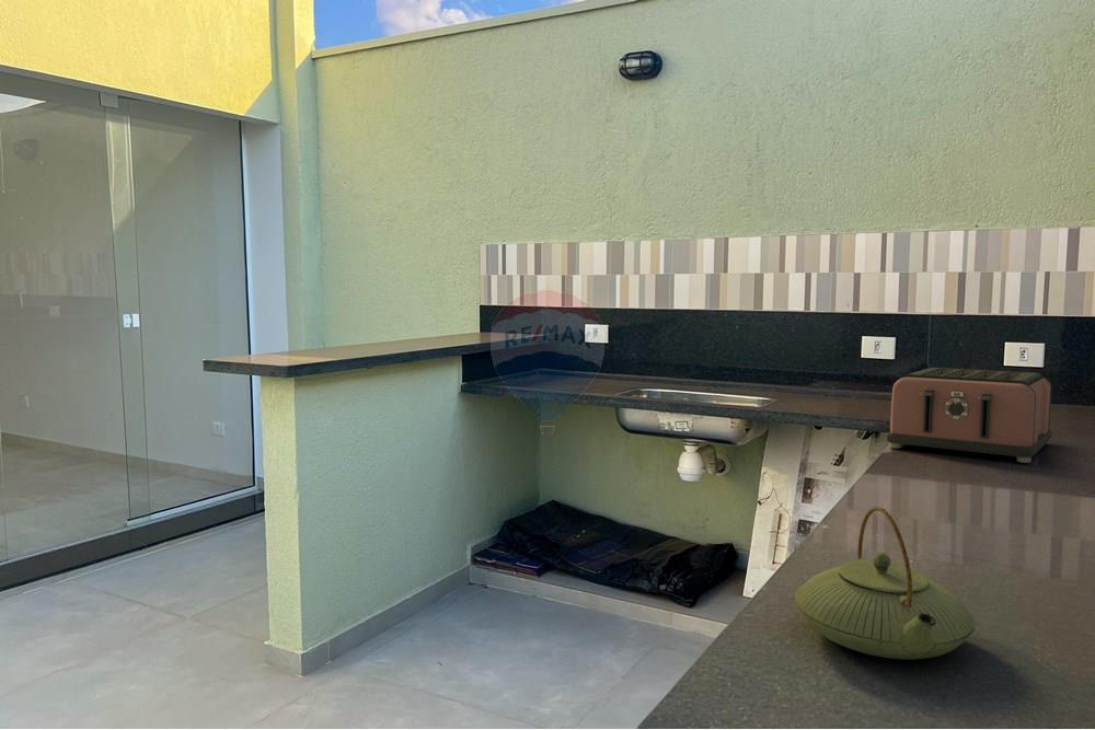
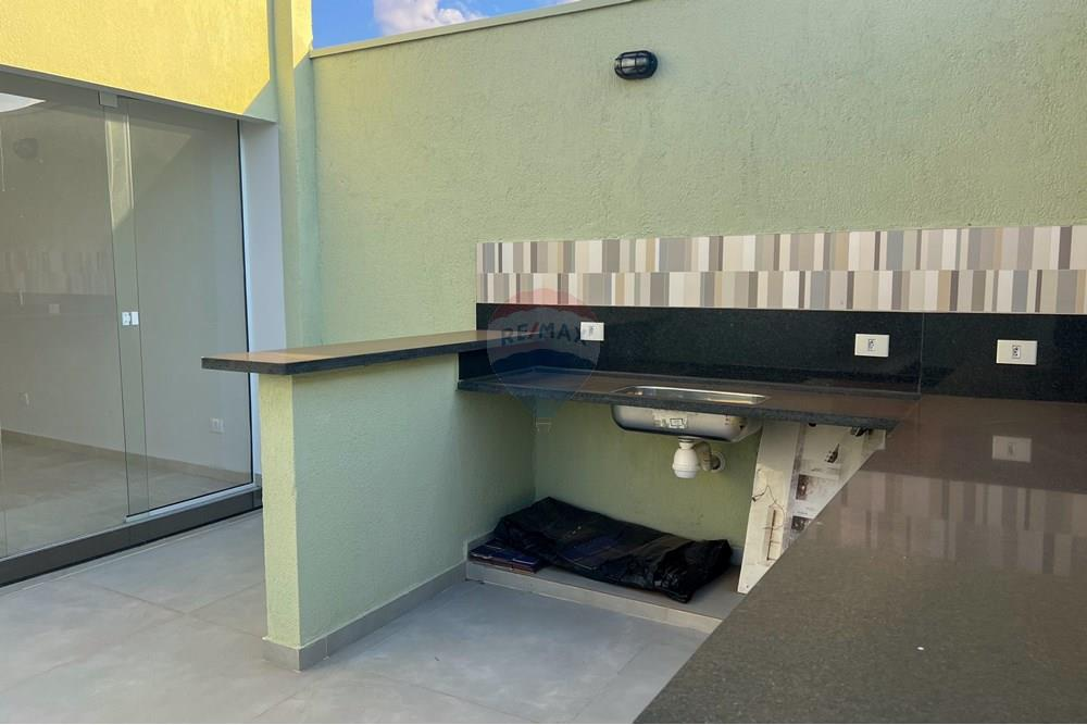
- teapot (886, 577)
- toaster (969, 409)
